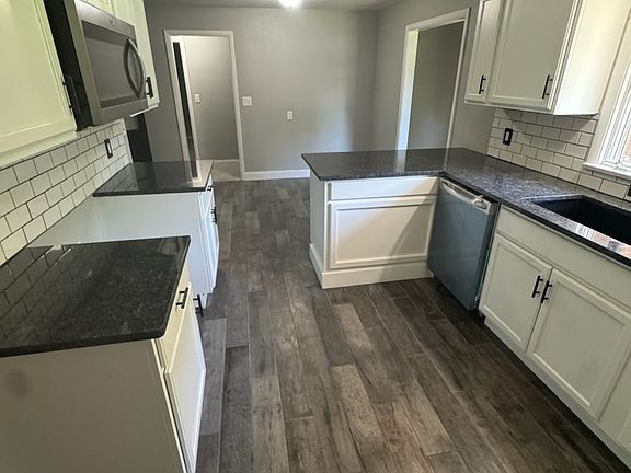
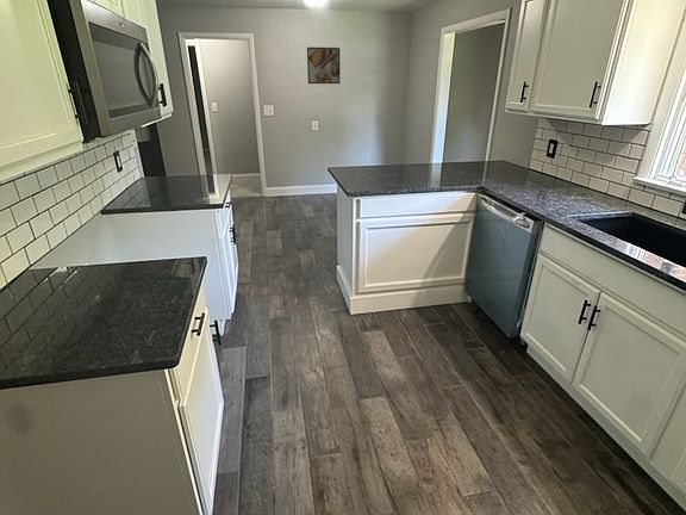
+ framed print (323, 66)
